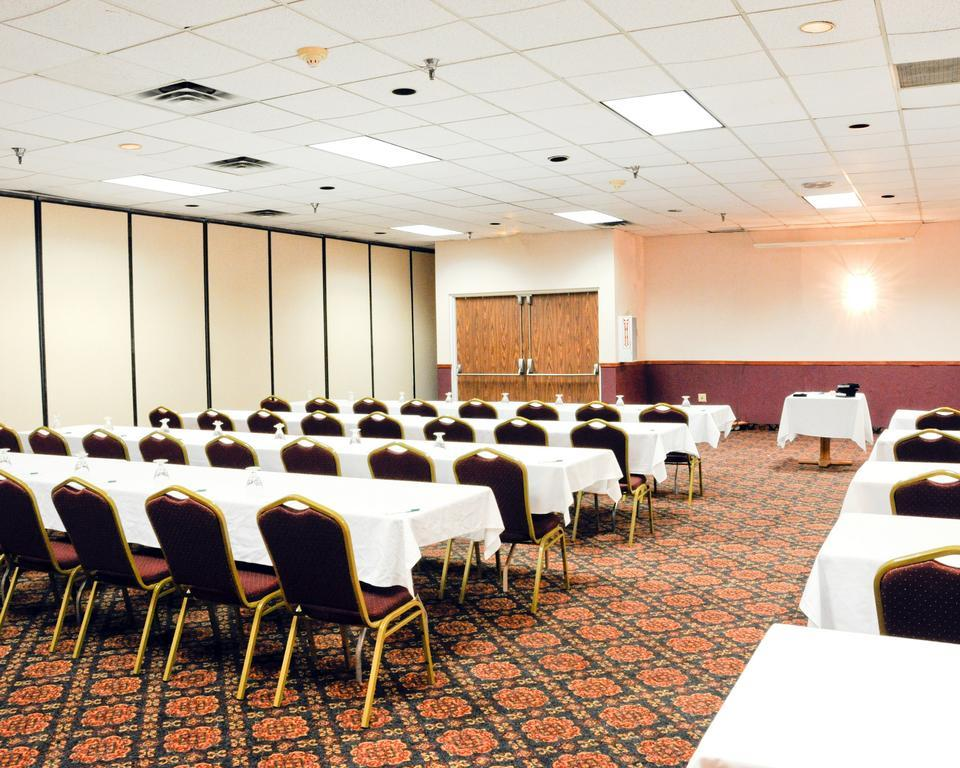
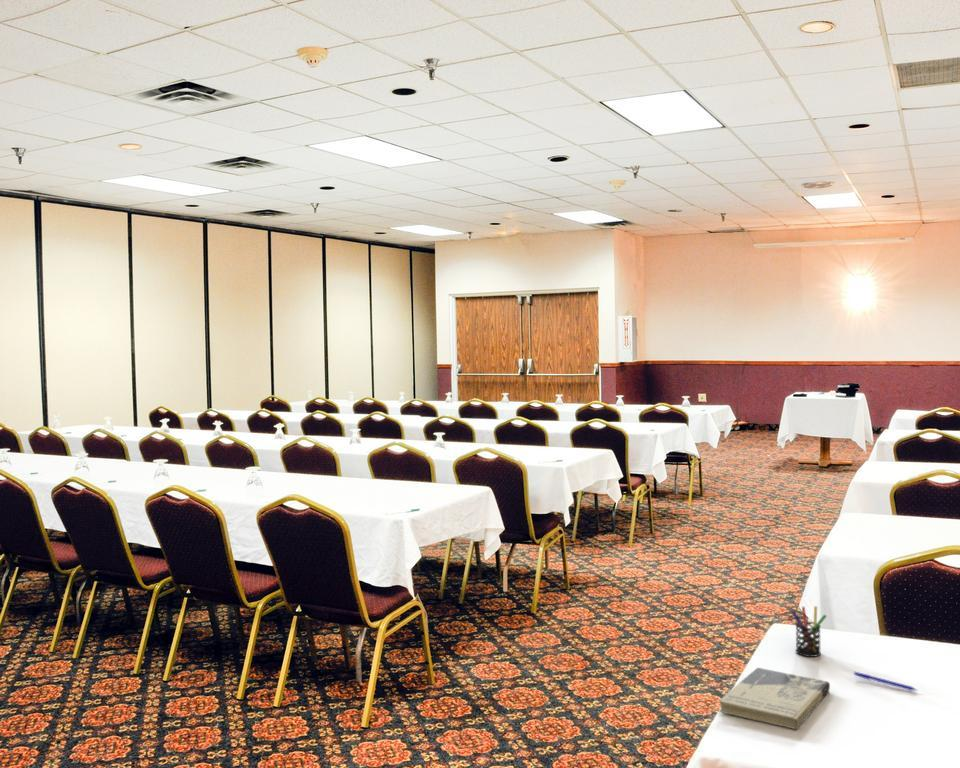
+ pen holder (810, 629)
+ pen (885, 681)
+ book (775, 696)
